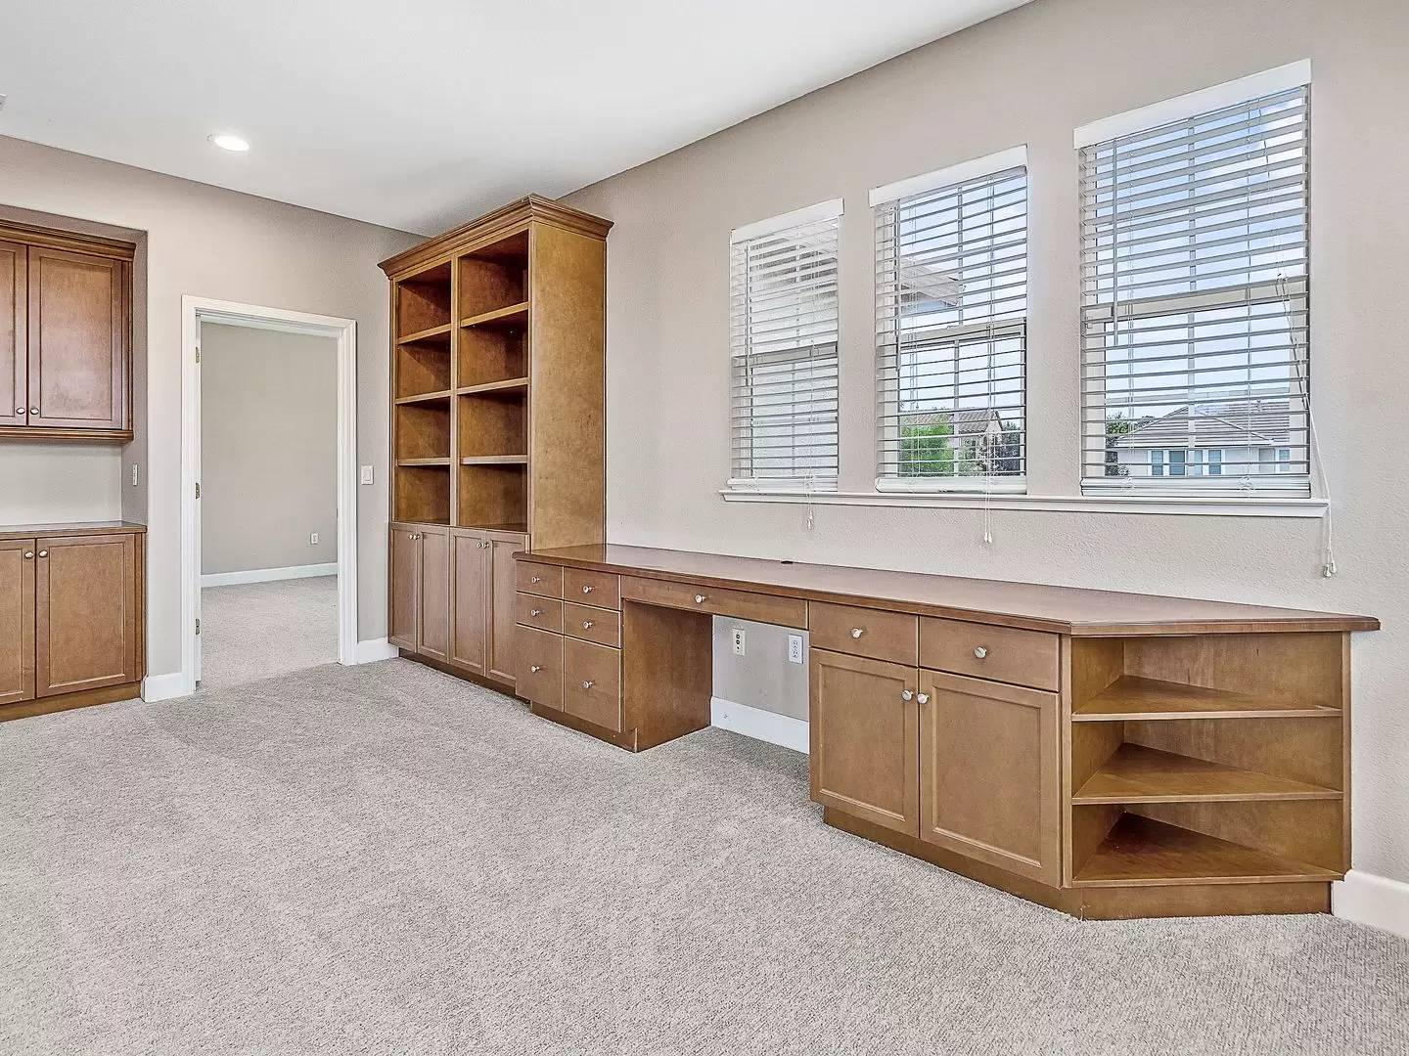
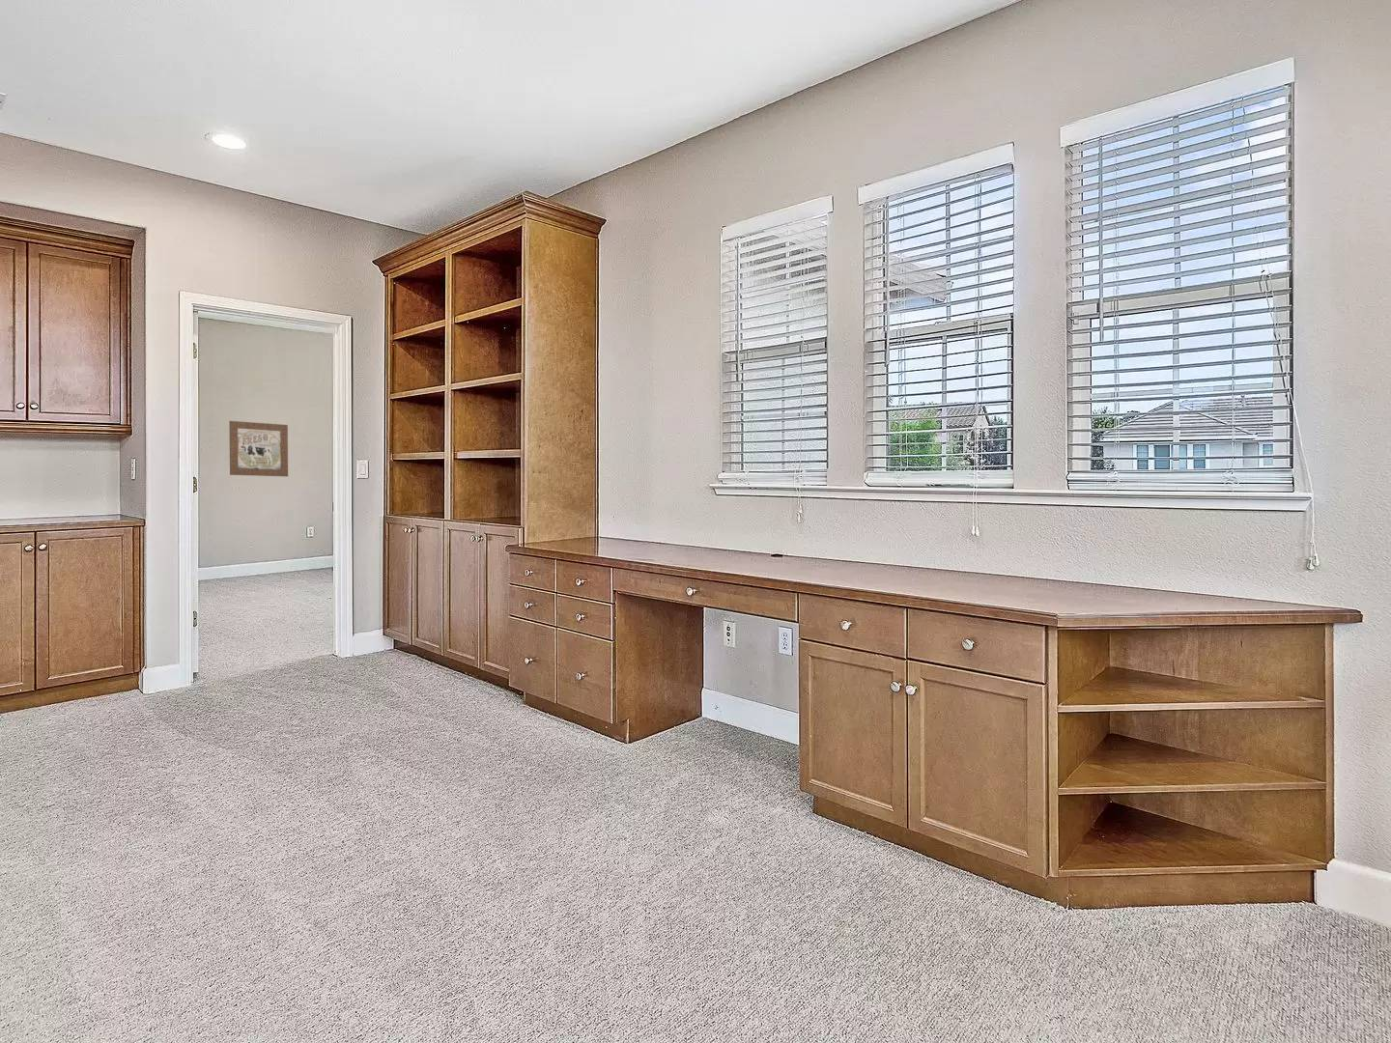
+ wall art (258, 449)
